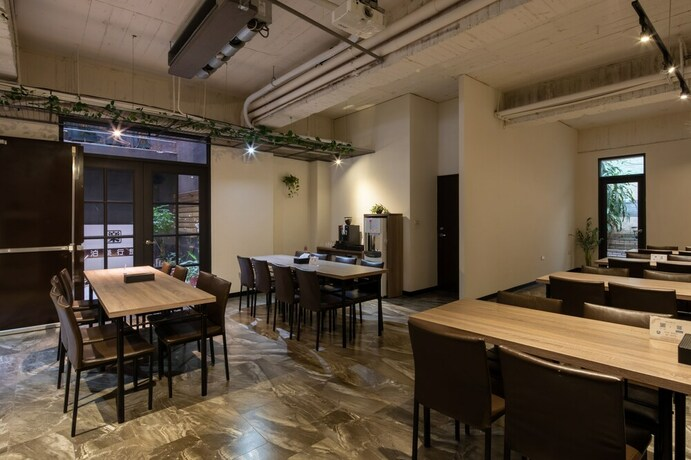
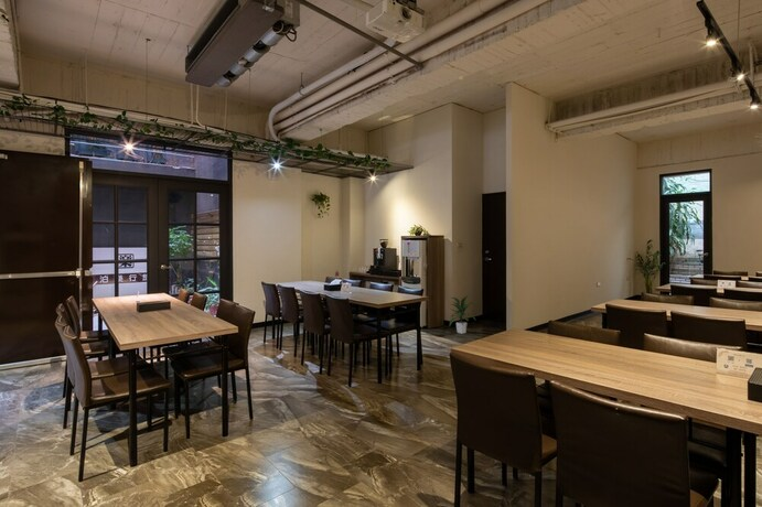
+ indoor plant (460, 313)
